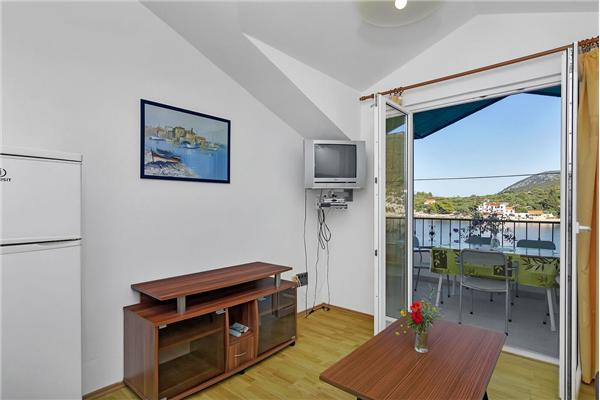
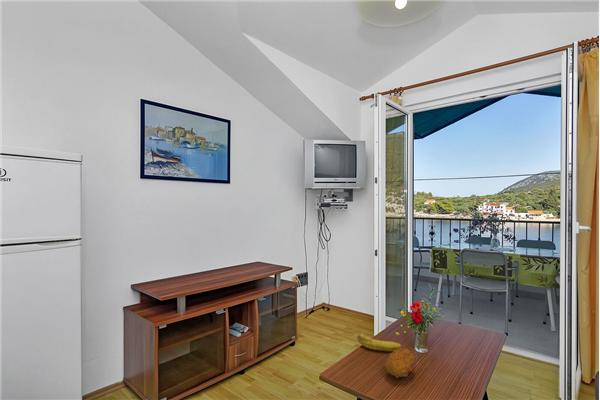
+ fruit (400, 361)
+ banana (376, 341)
